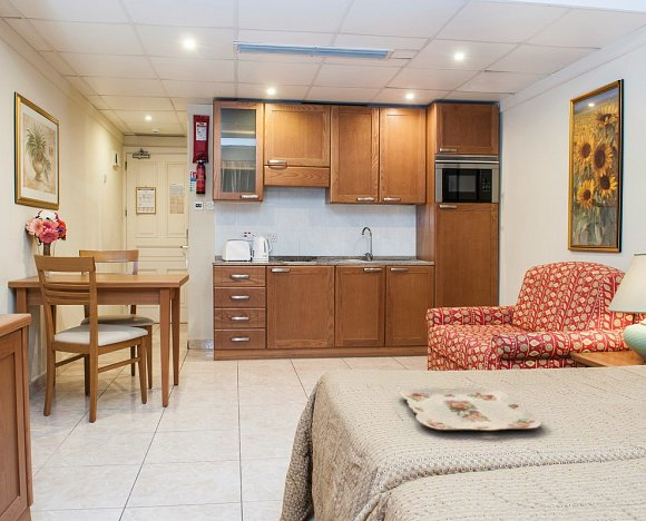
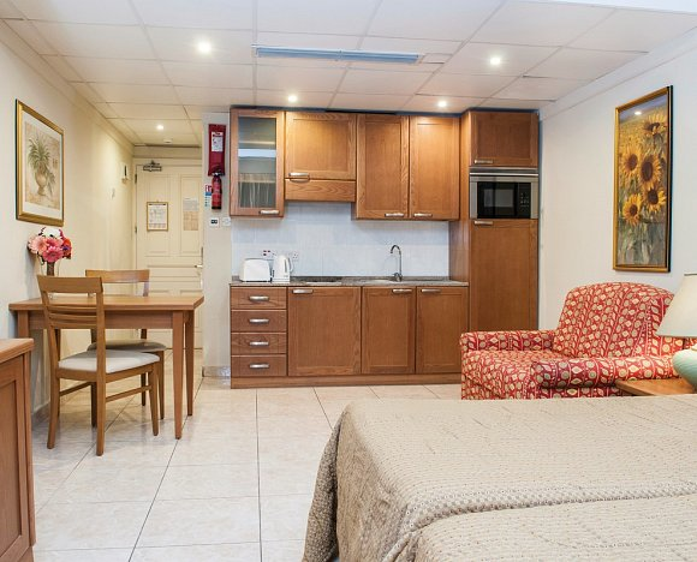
- serving tray (464, 407)
